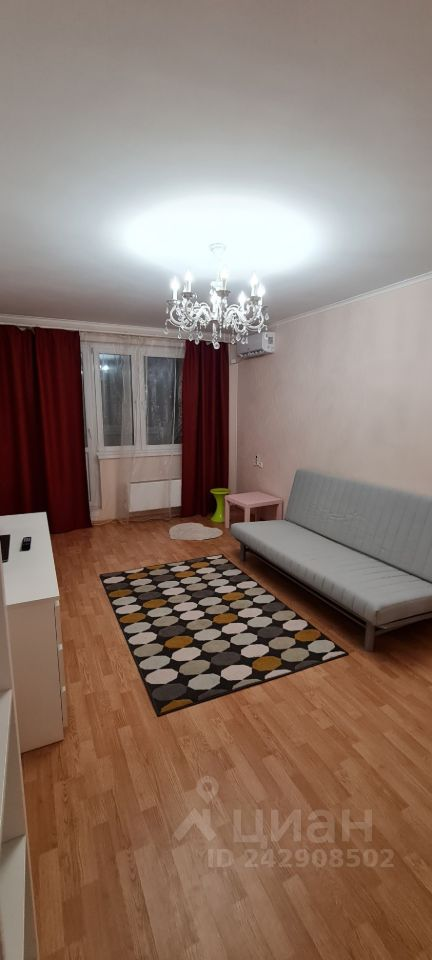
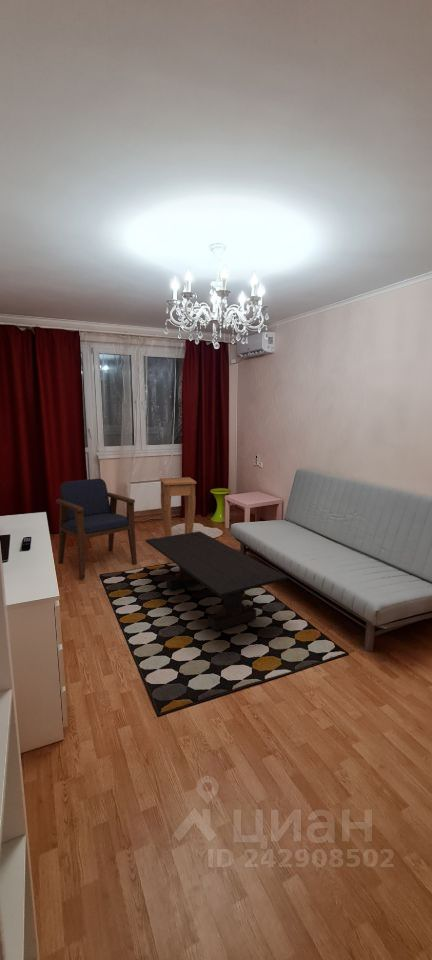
+ coffee table (207, 579)
+ armchair (95, 523)
+ side table (185, 519)
